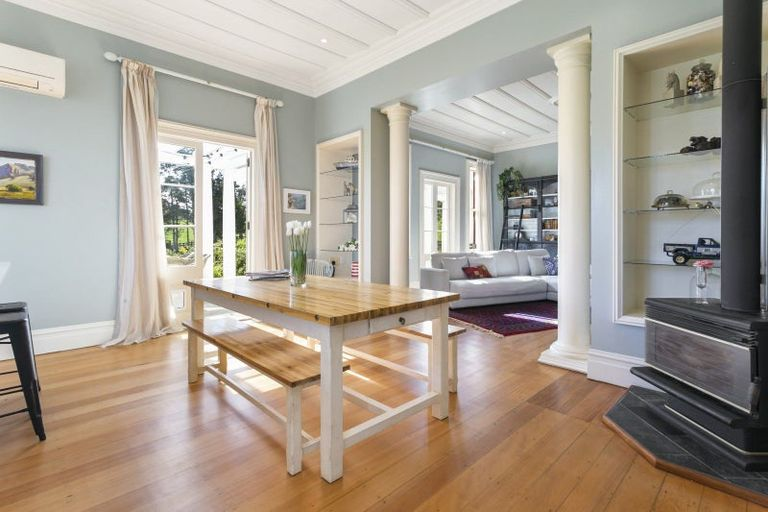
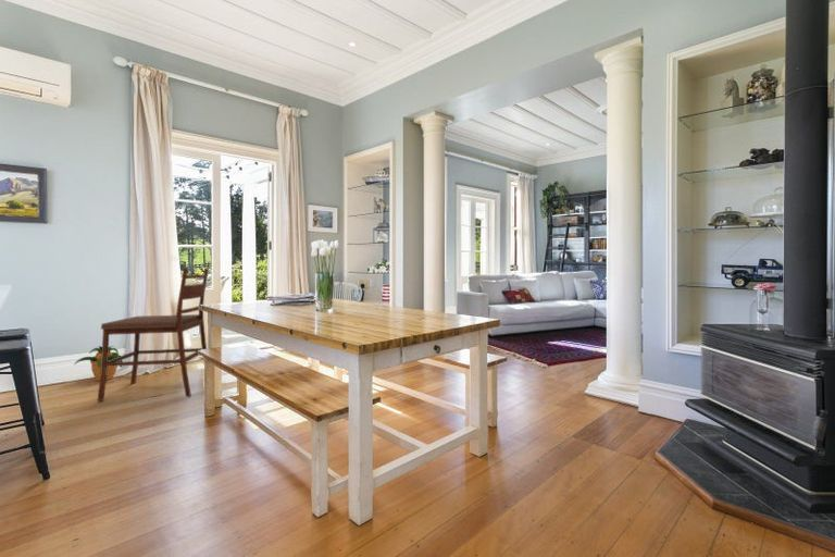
+ potted plant (100, 361)
+ dining chair (158, 330)
